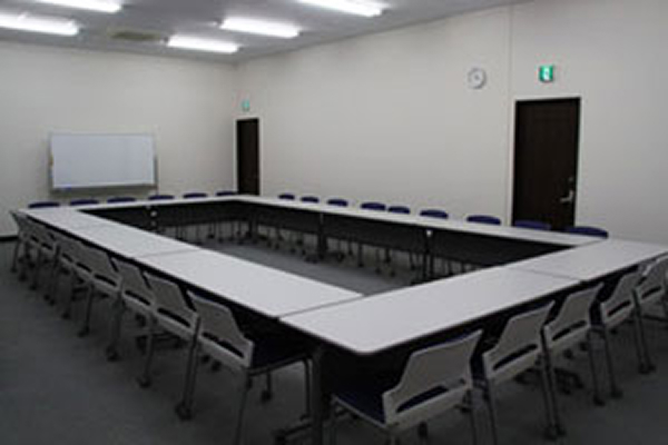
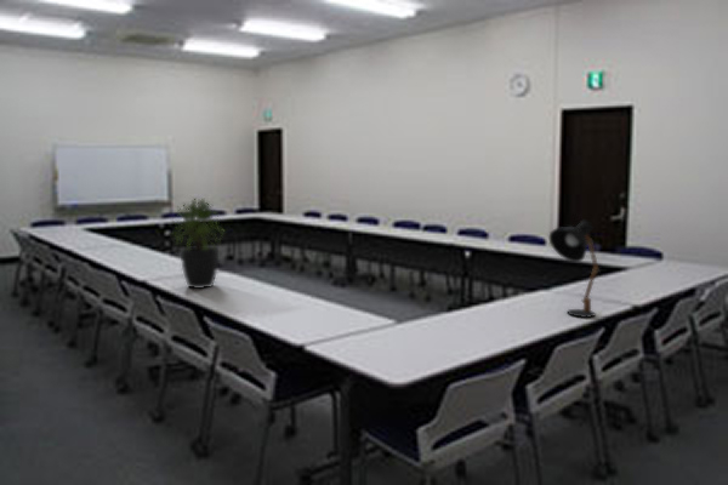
+ potted plant (195, 240)
+ desk lamp (578, 261)
